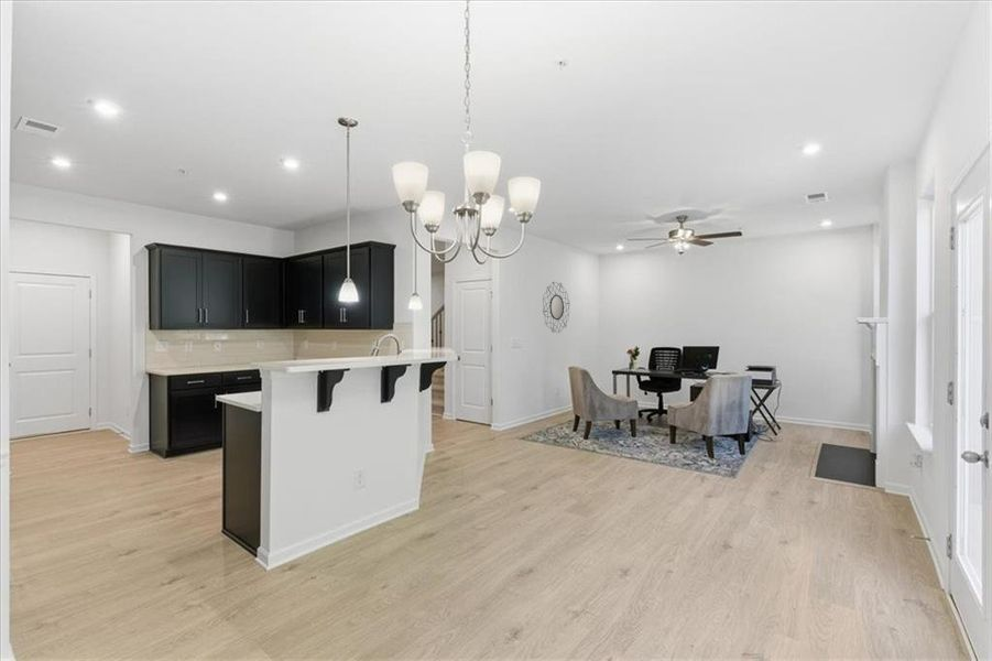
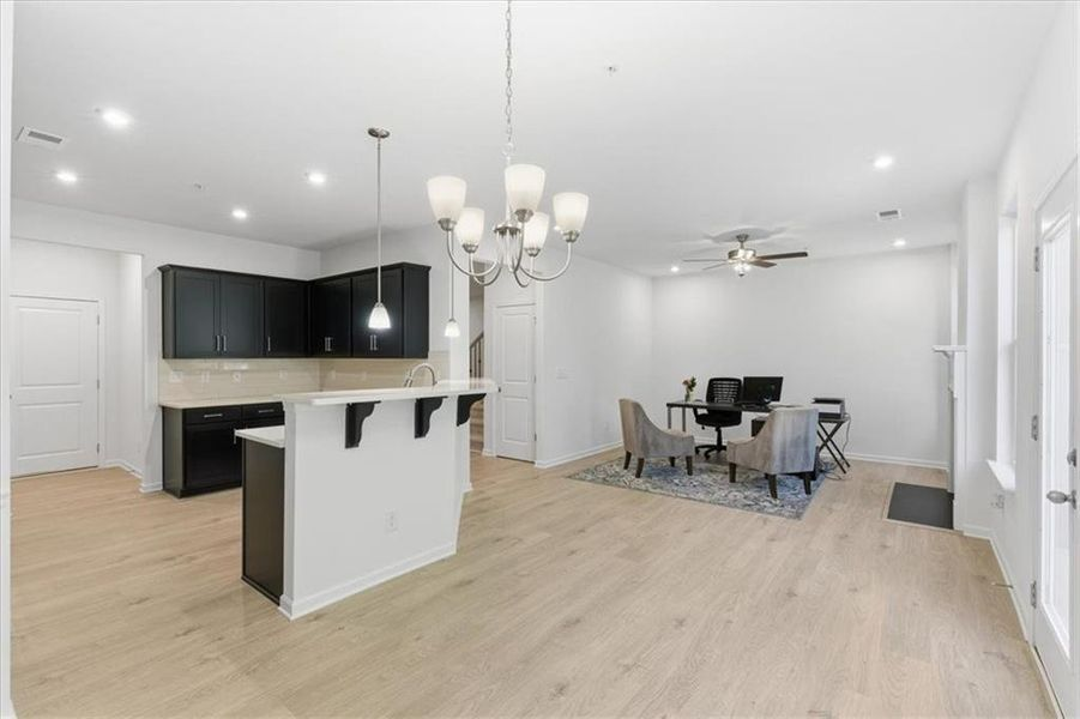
- home mirror (556, 307)
